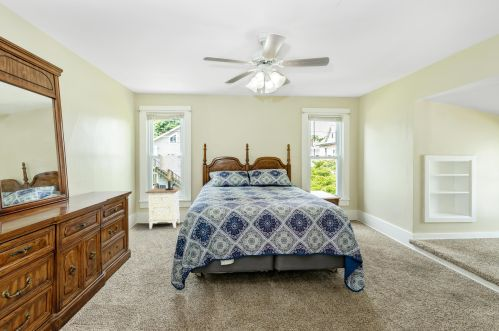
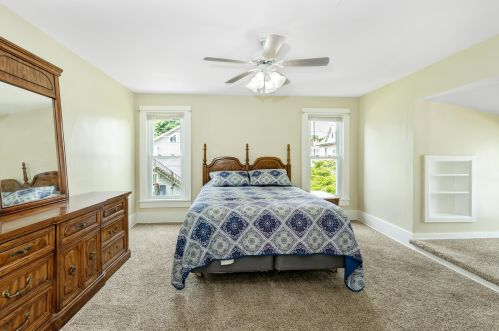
- nightstand (164, 208)
- lamp (168, 171)
